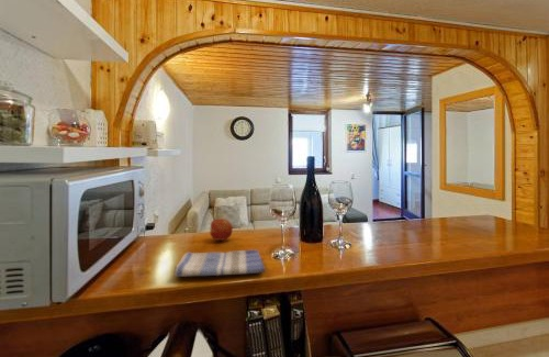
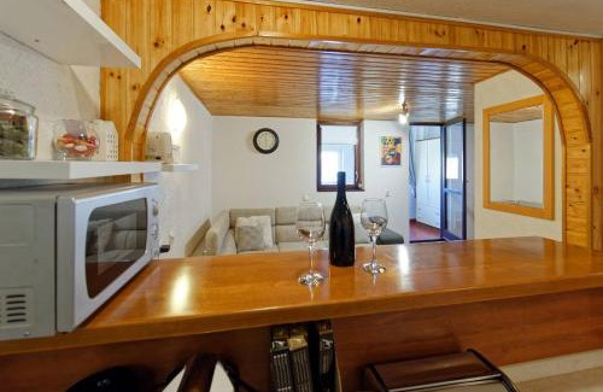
- dish towel (221, 261)
- apple (221, 228)
